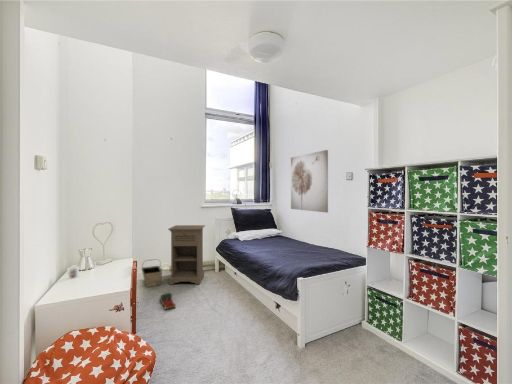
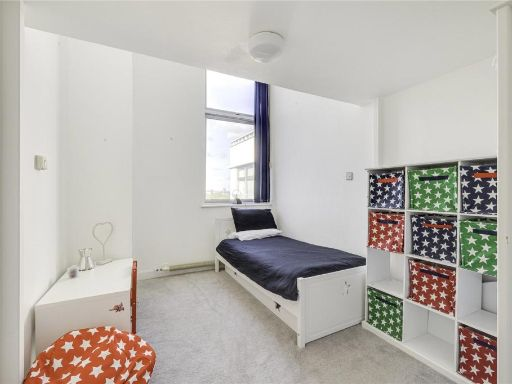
- basket (151, 271)
- wall art (307, 182)
- nightstand (187, 253)
- toy train (167, 298)
